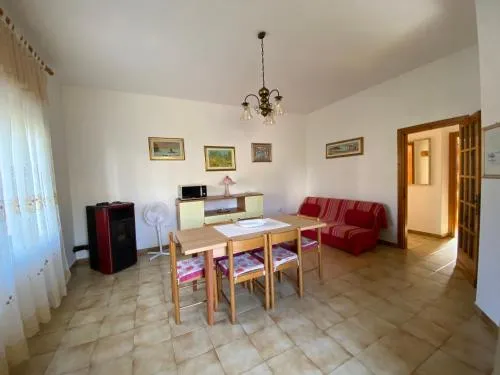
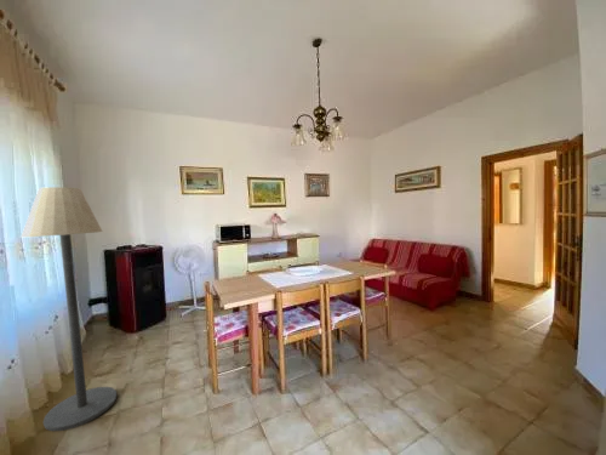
+ floor lamp (72, 301)
